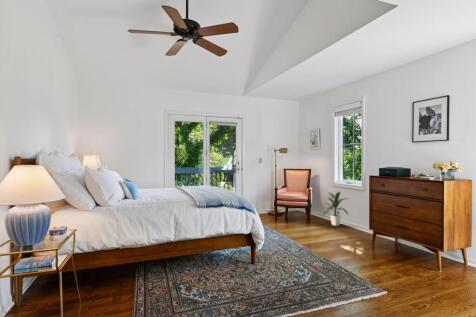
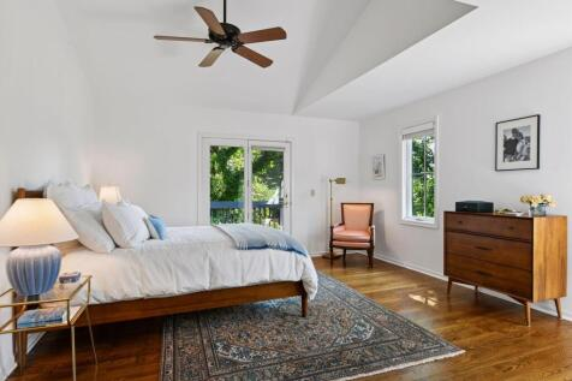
- indoor plant (334, 207)
